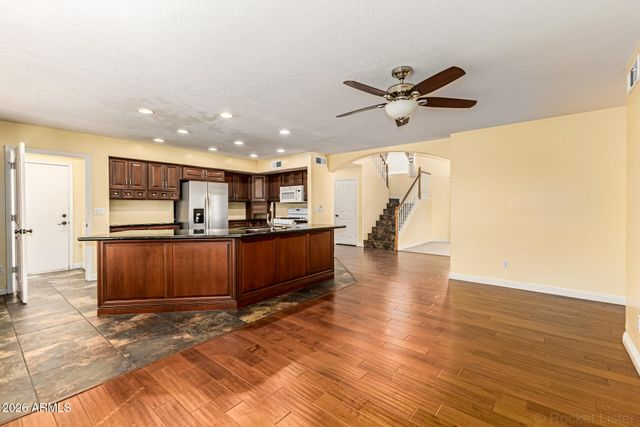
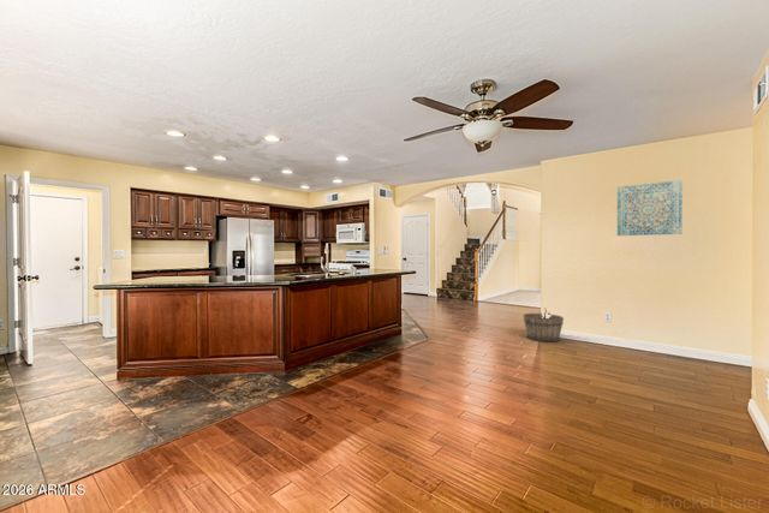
+ wooden bucket (542, 323)
+ wall art (648, 209)
